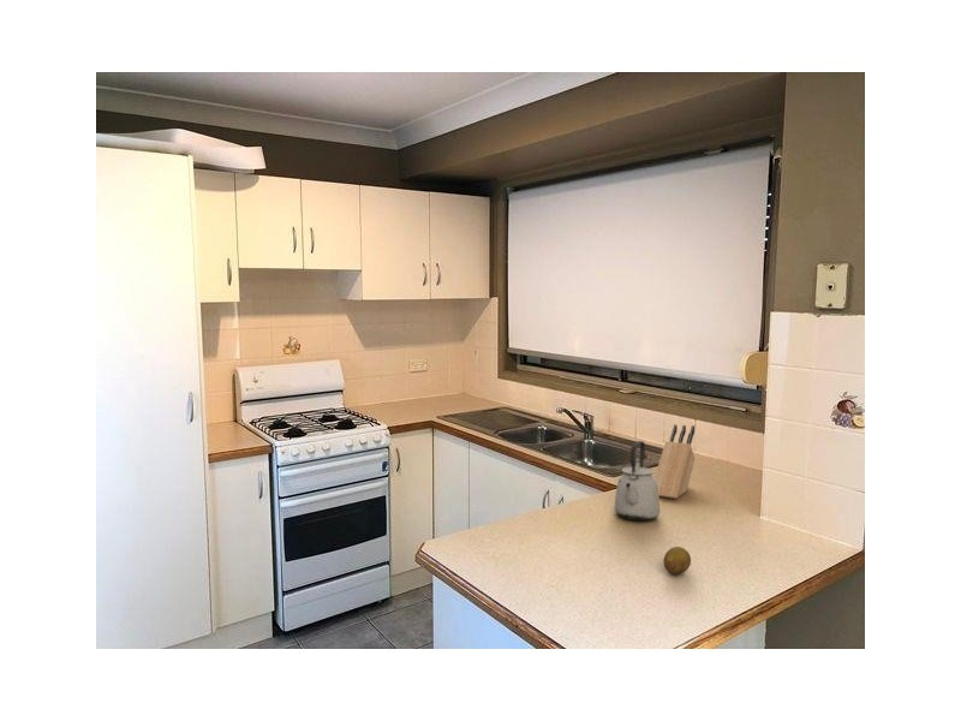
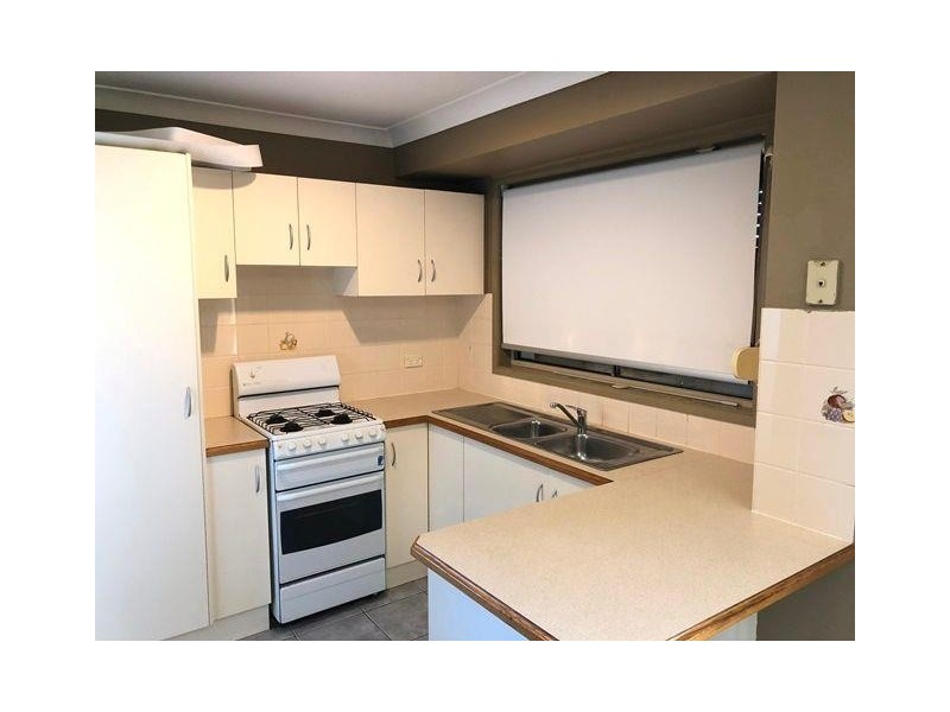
- knife block (674, 458)
- fruit (676, 560)
- kettle (634, 481)
